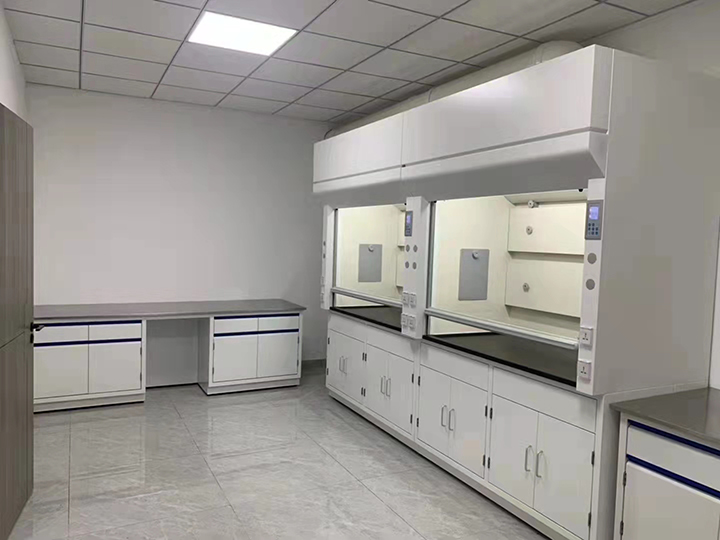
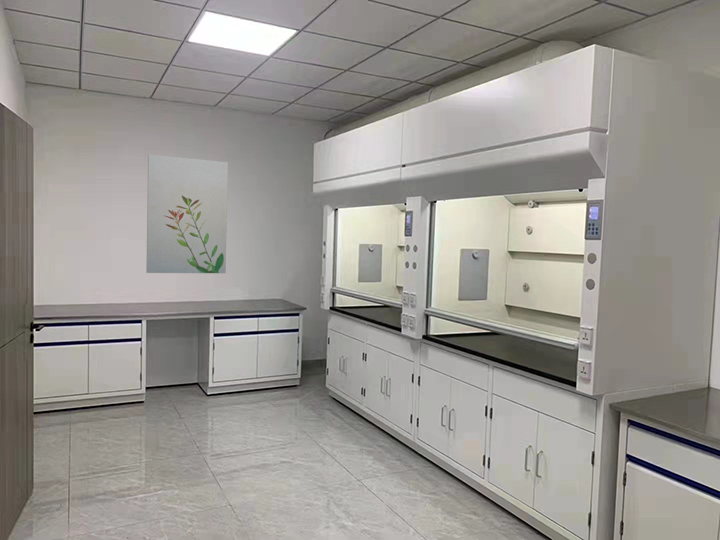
+ wall art (188, 216)
